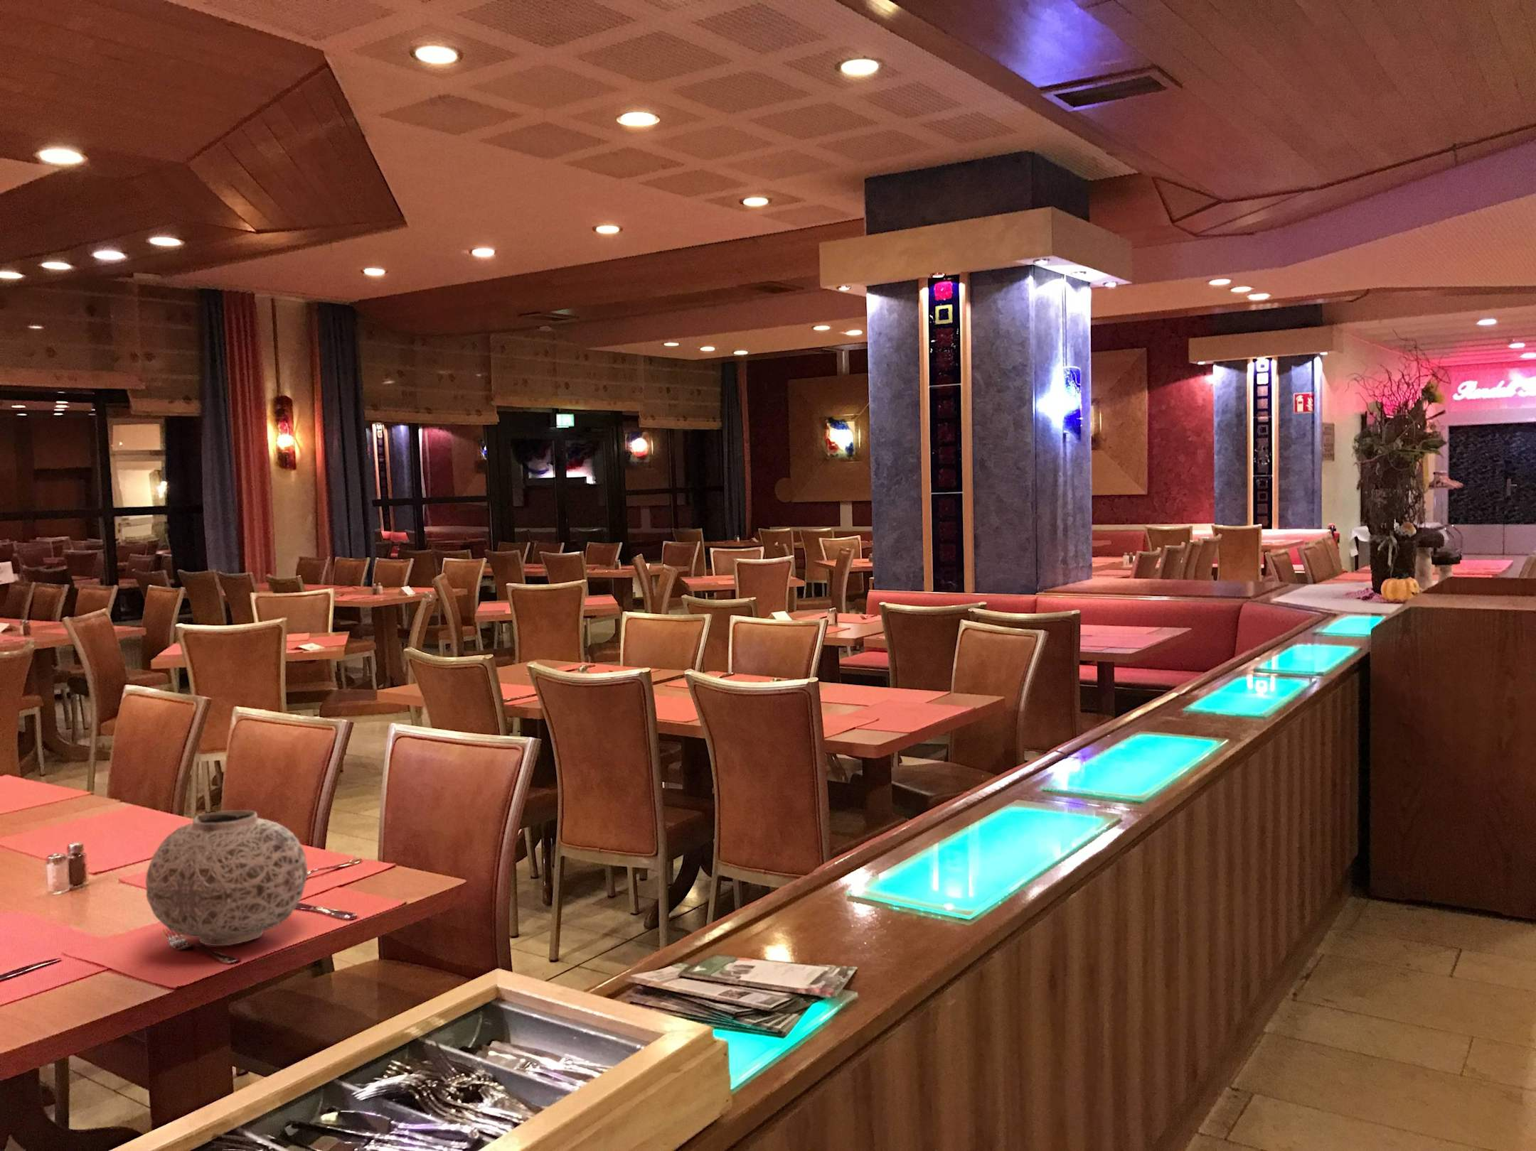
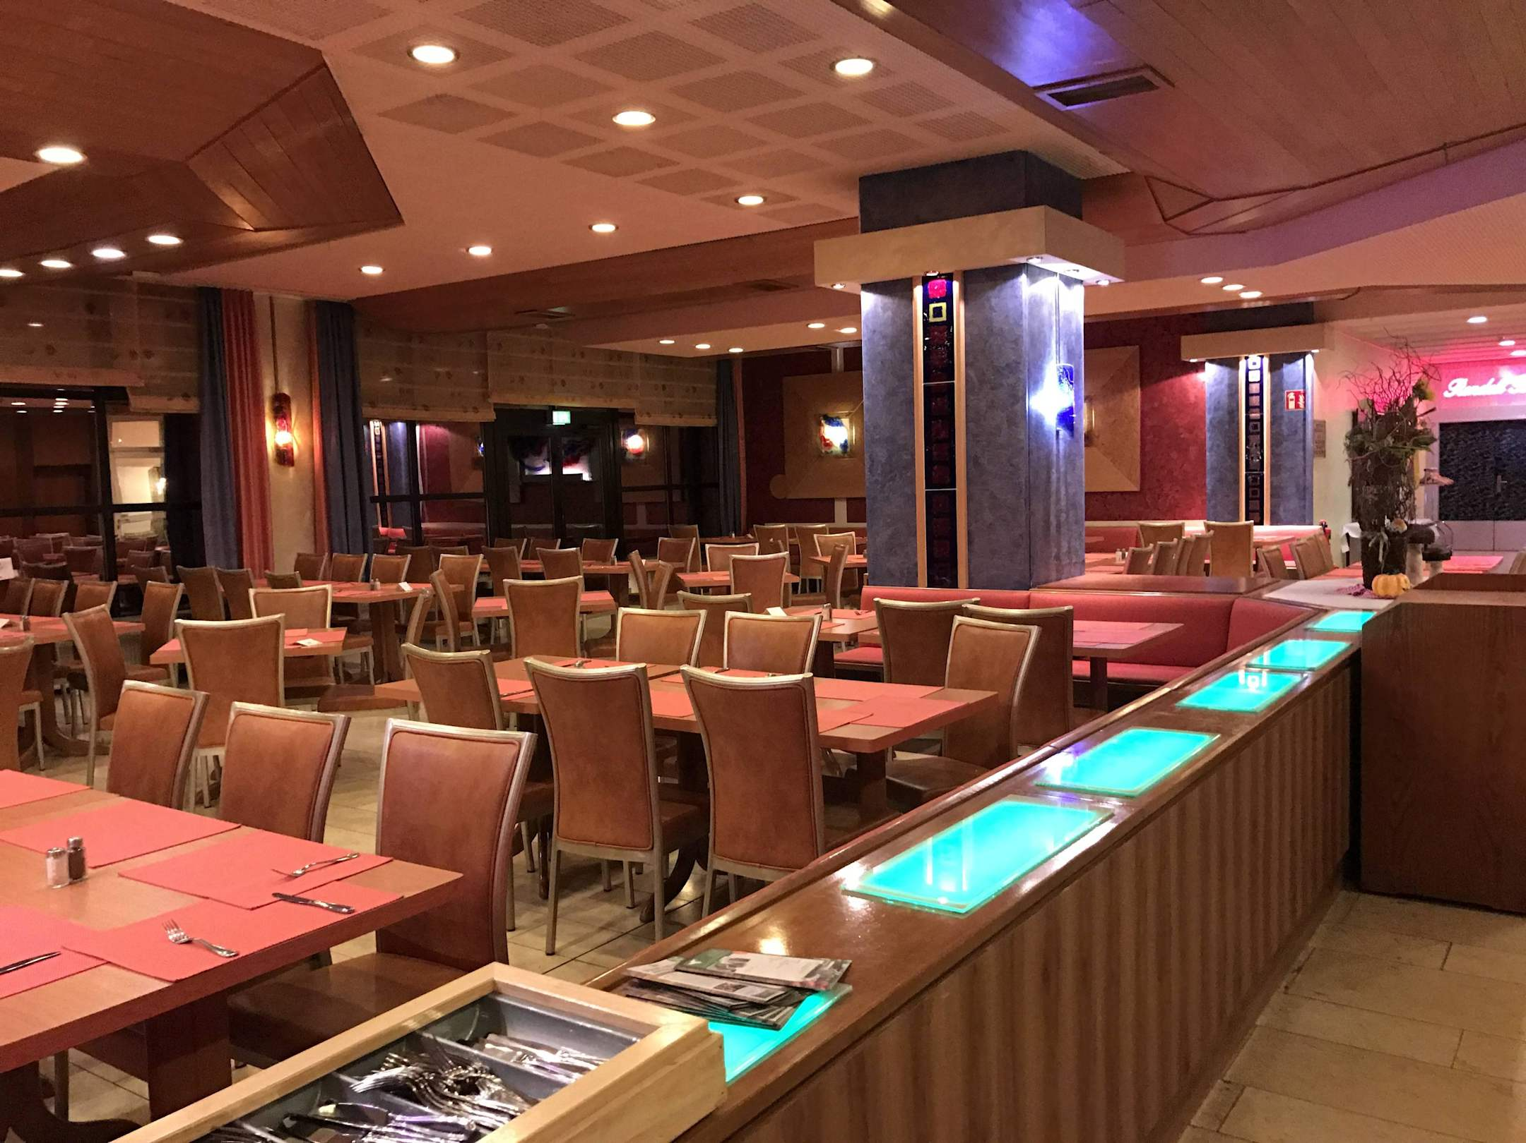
- vase (227, 877)
